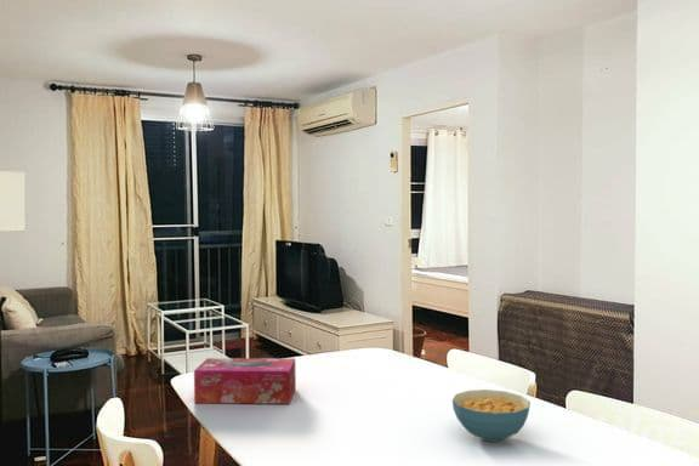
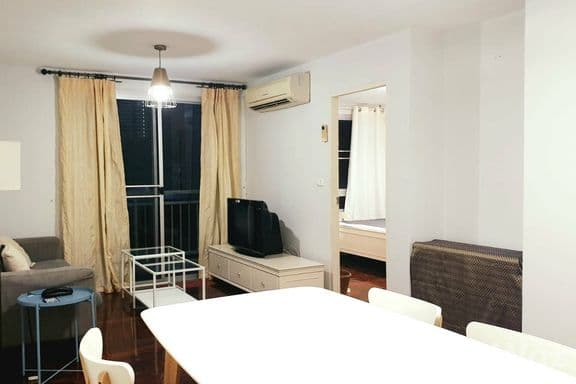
- tissue box (246, 380)
- cereal bowl (490, 419)
